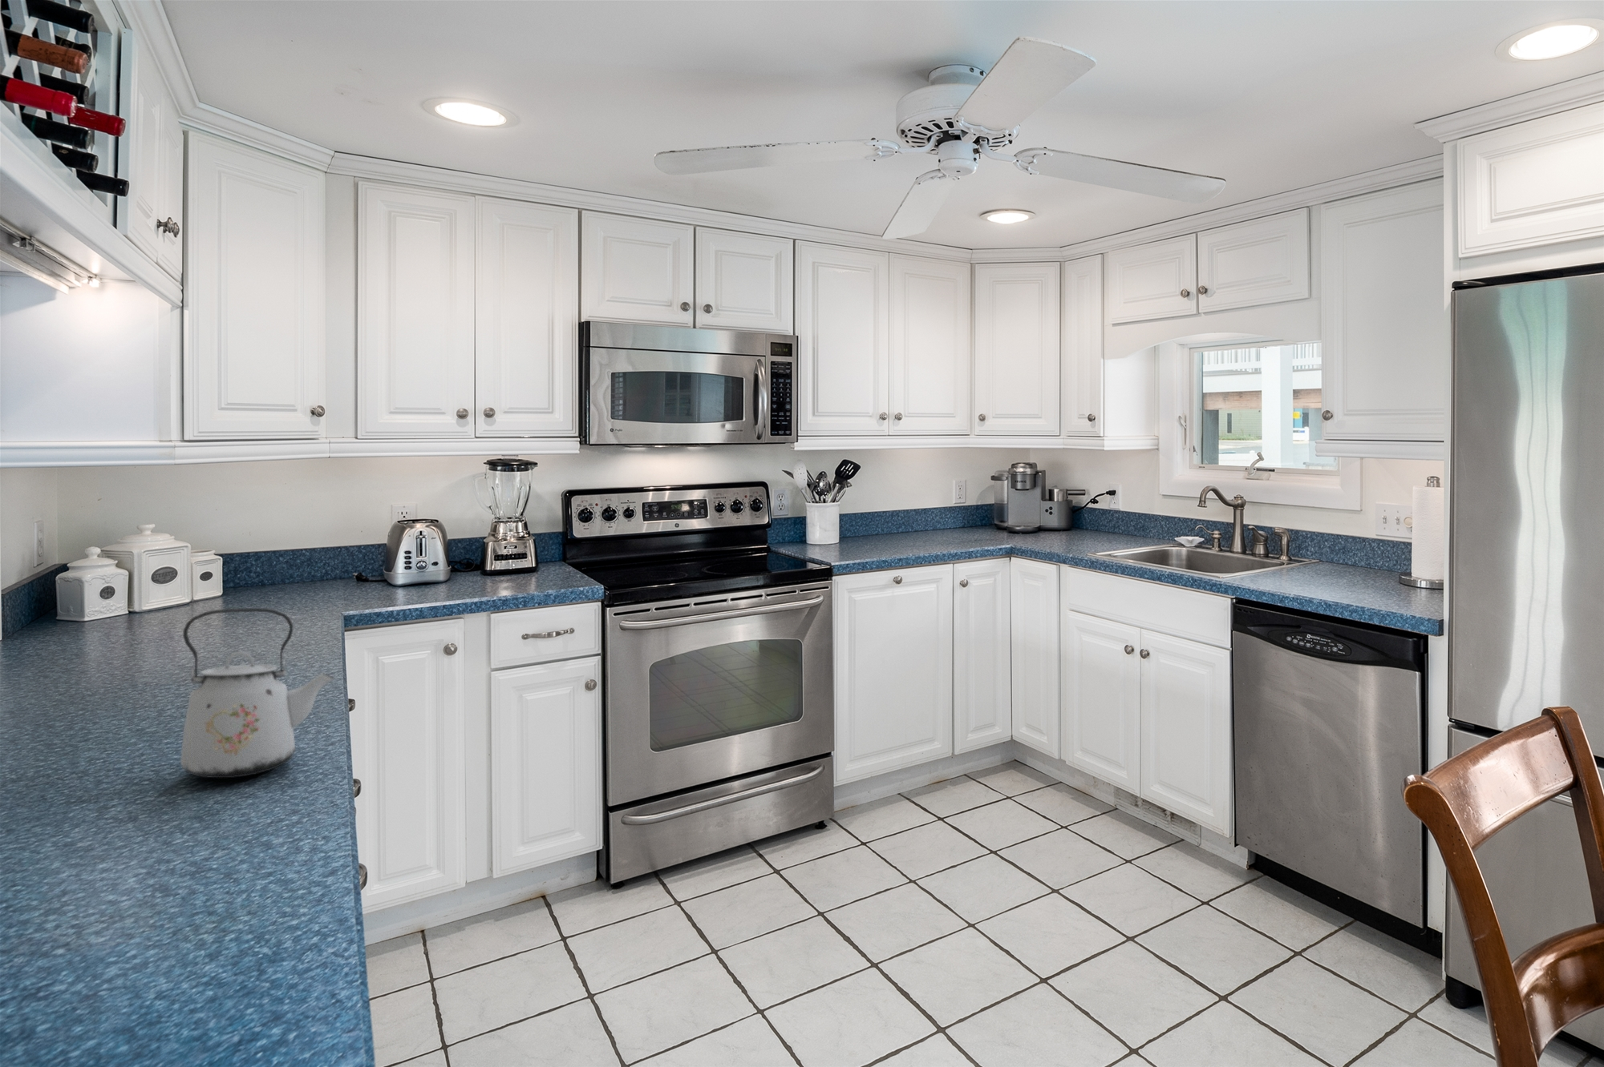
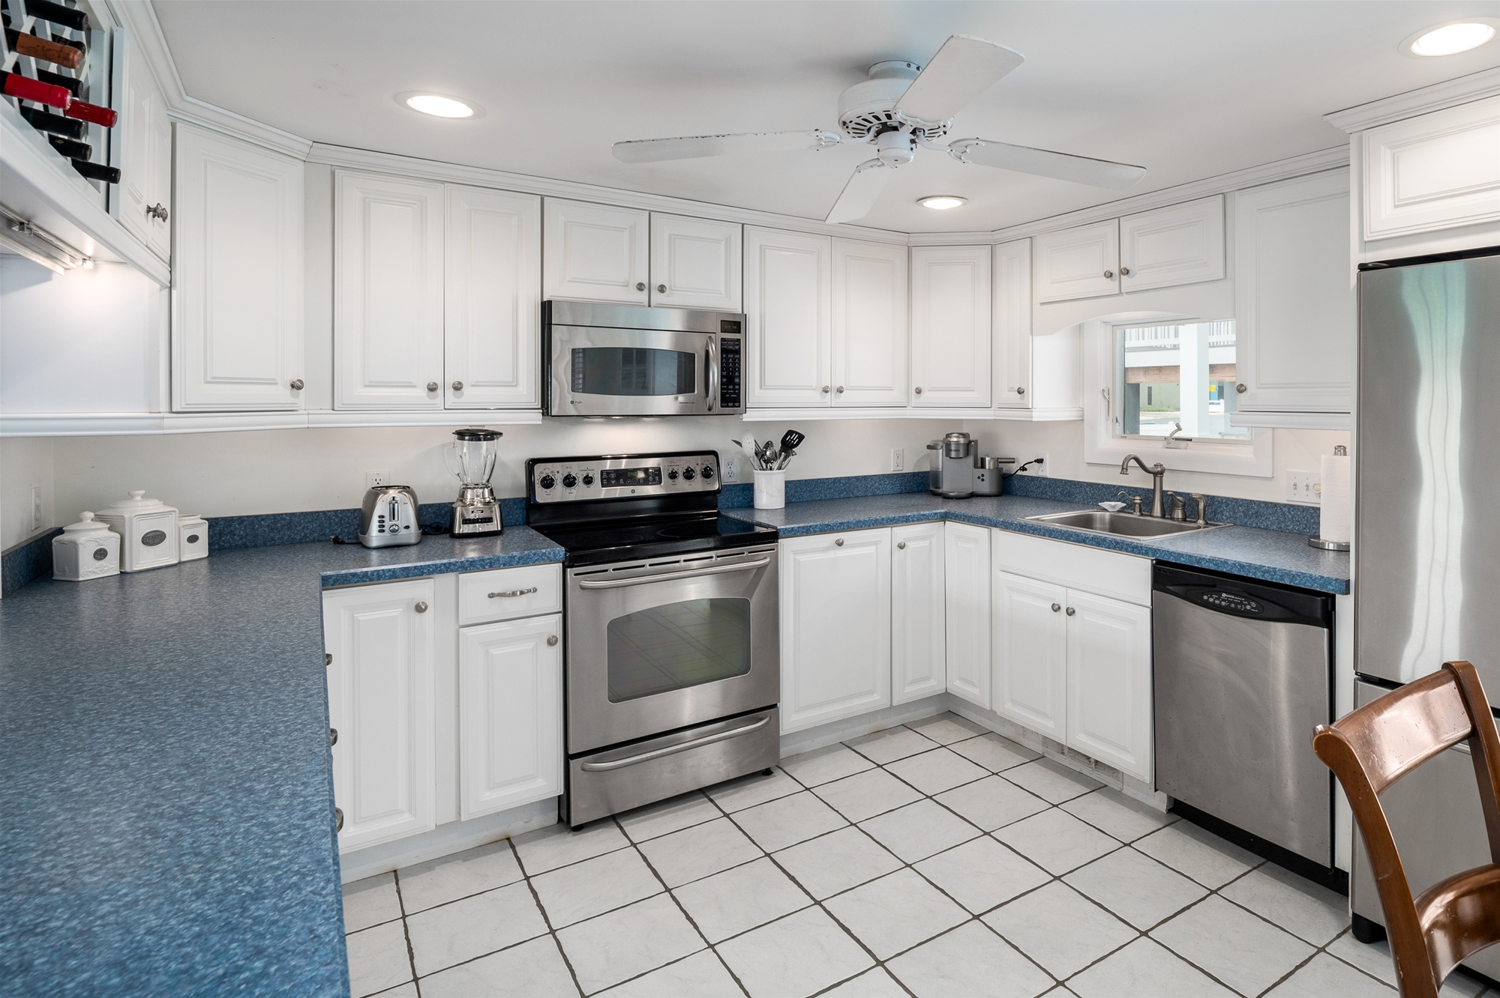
- kettle (261, 687)
